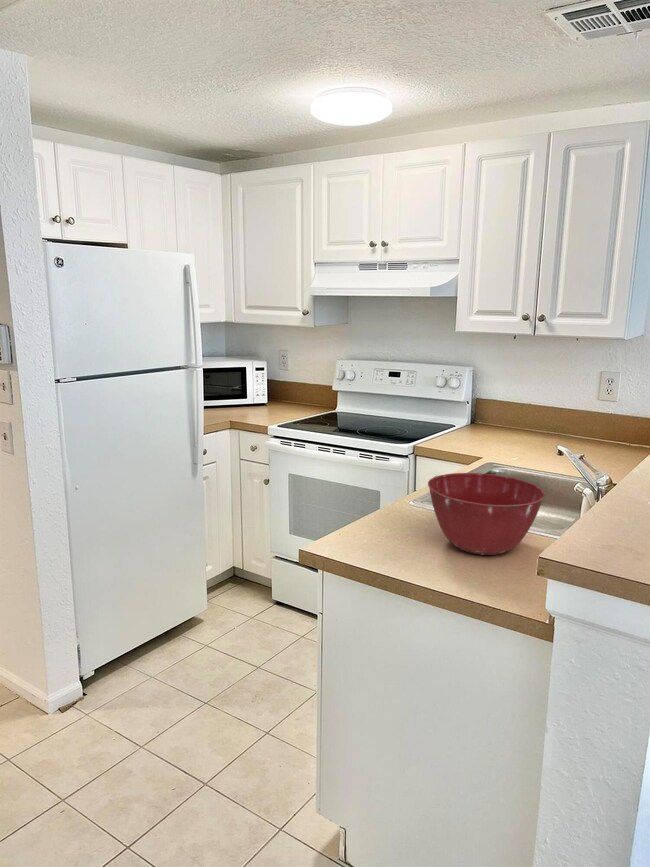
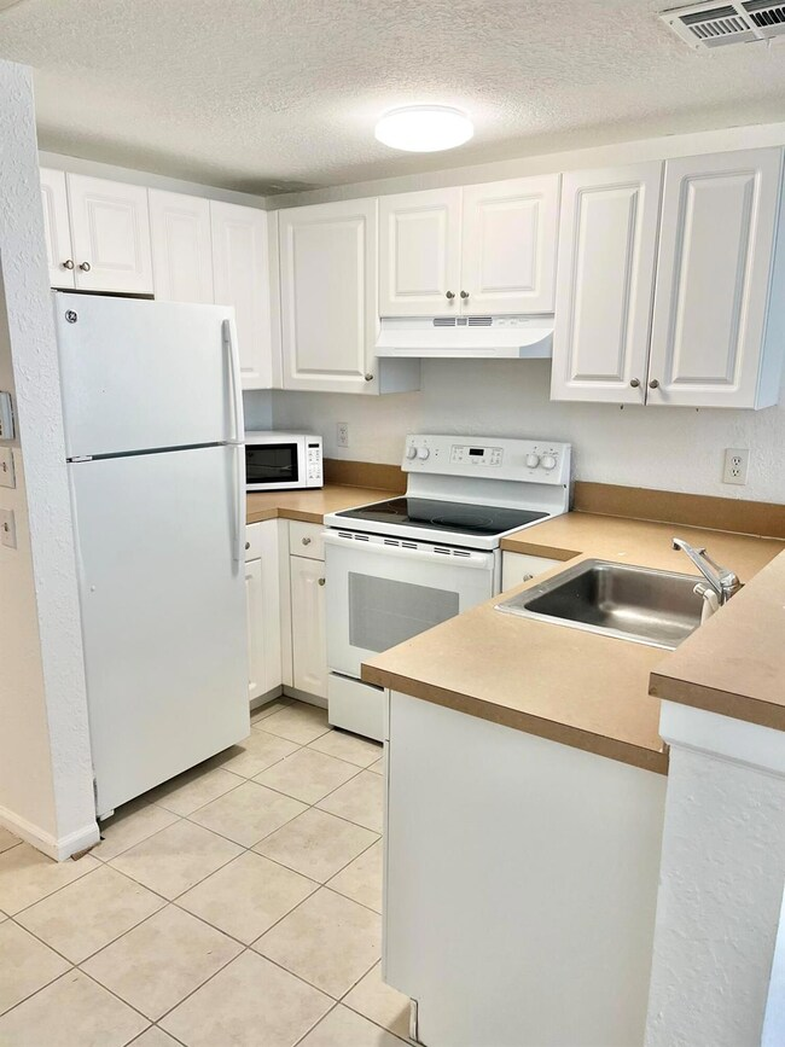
- mixing bowl (483, 516)
